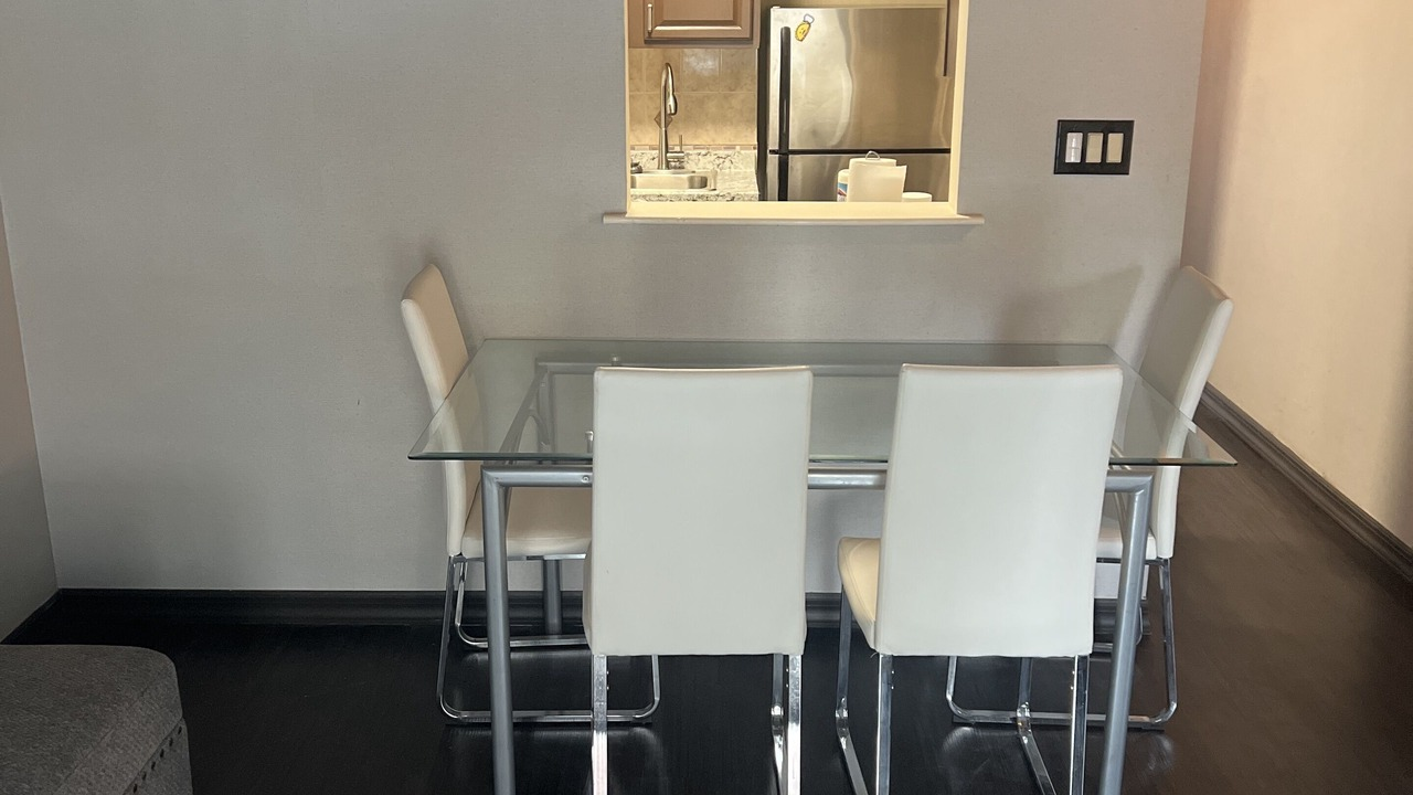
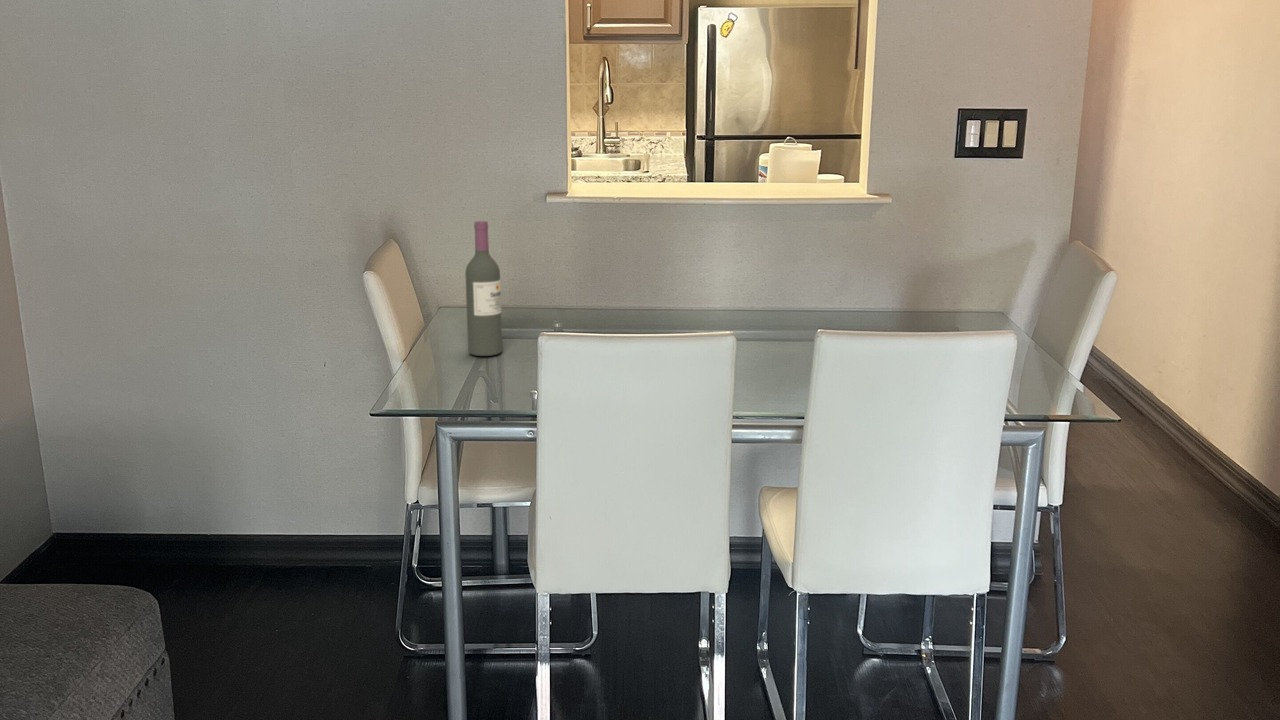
+ wine bottle (483, 288)
